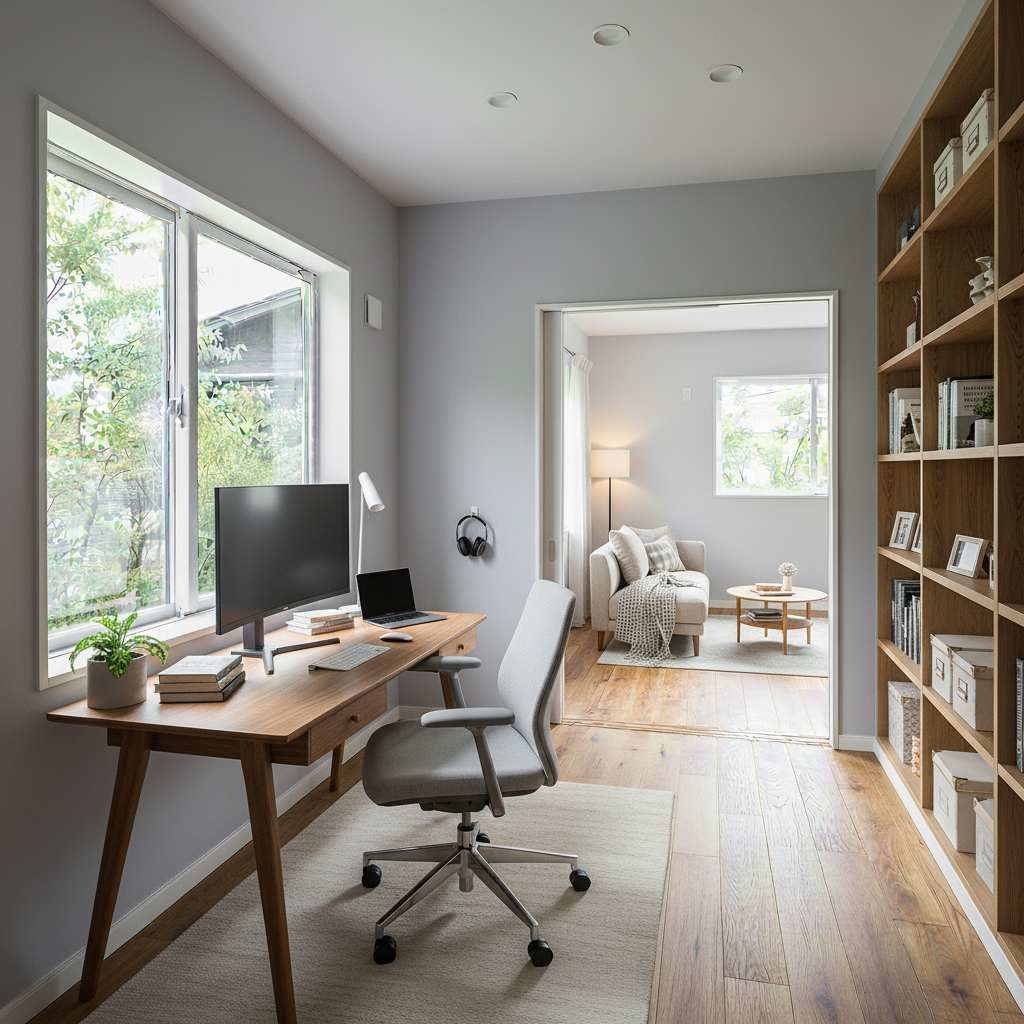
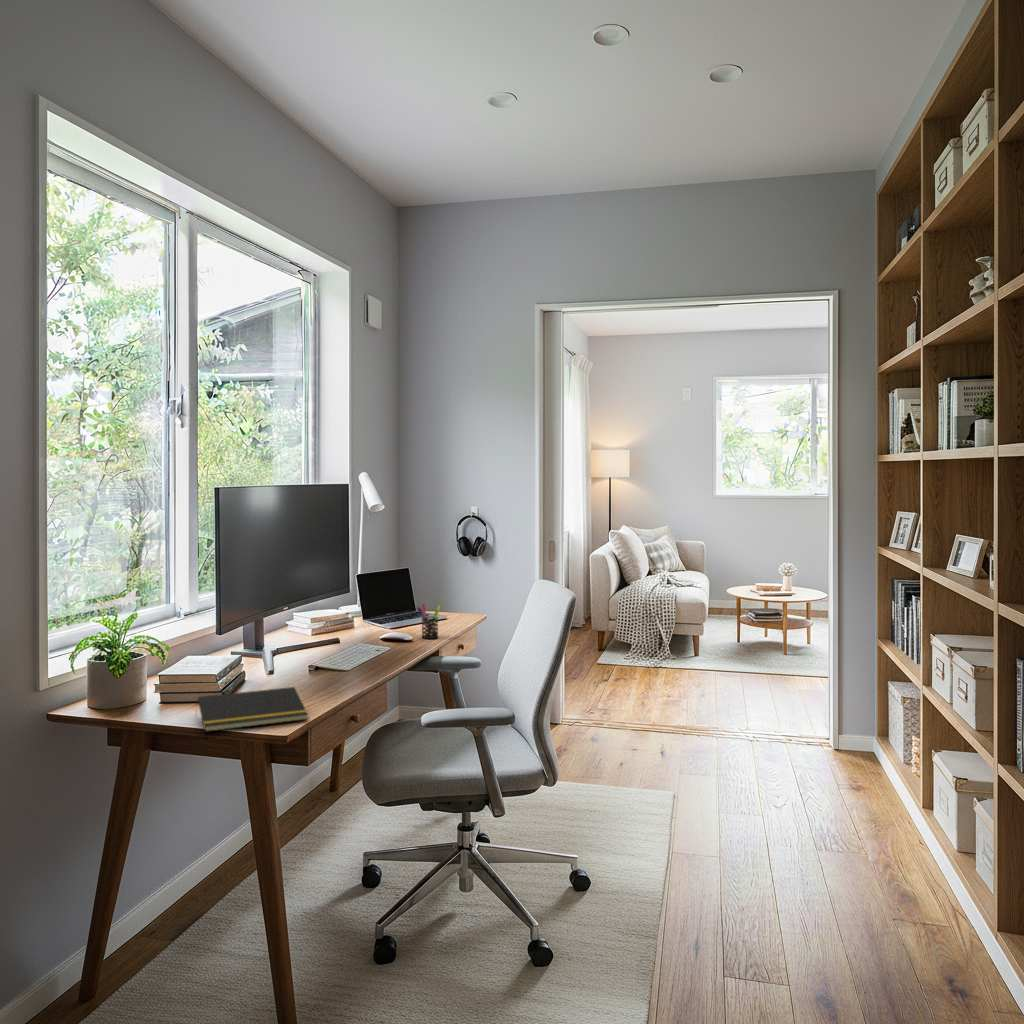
+ notepad (252, 707)
+ pen holder (430, 620)
